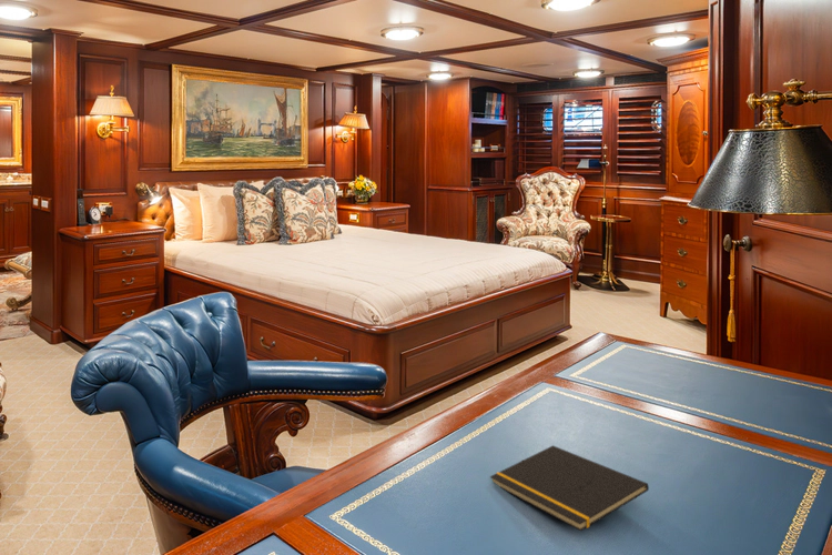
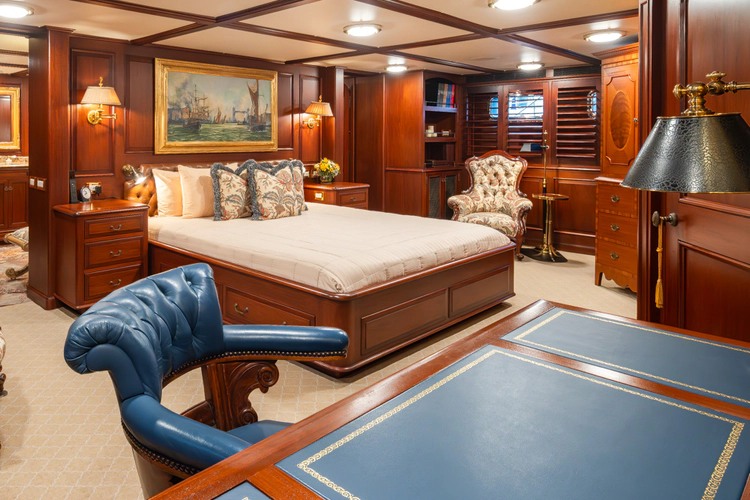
- notepad (565, 483)
